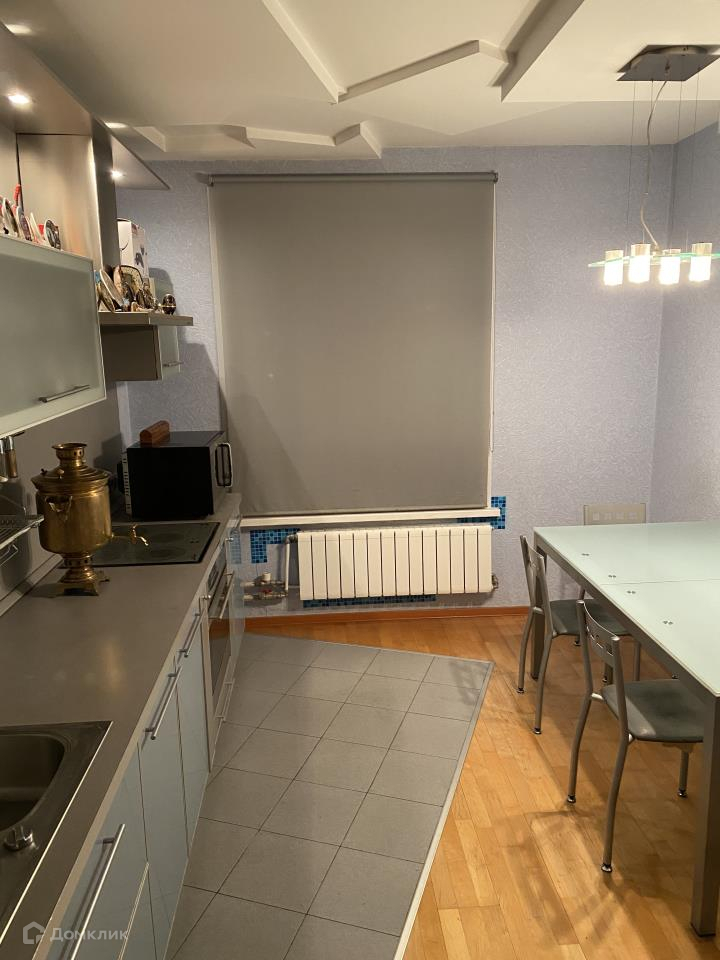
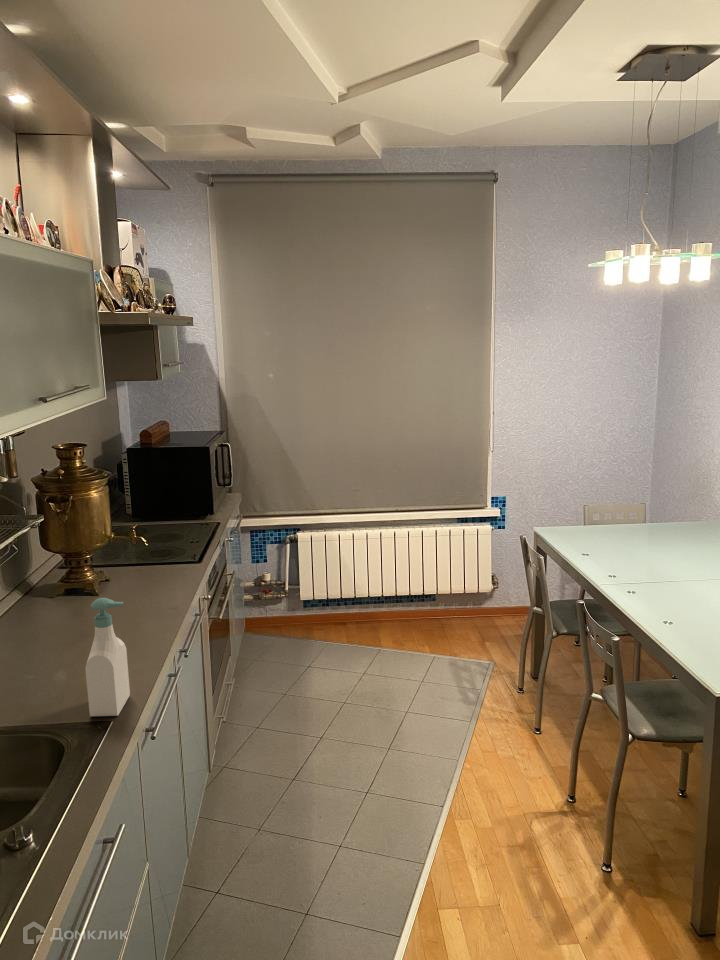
+ soap bottle (109, 652)
